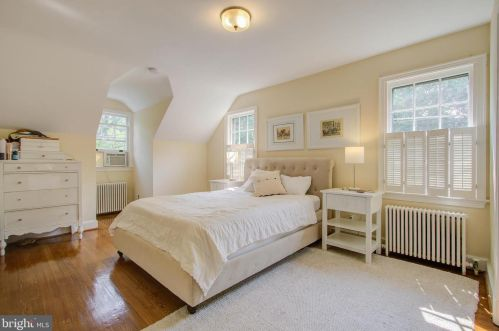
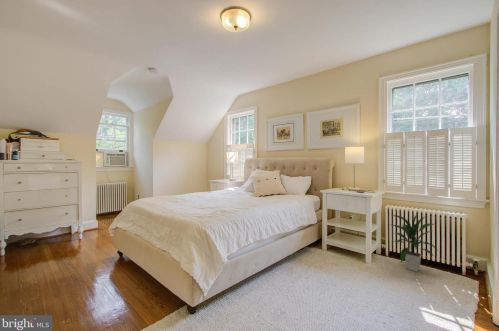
+ indoor plant (411, 240)
